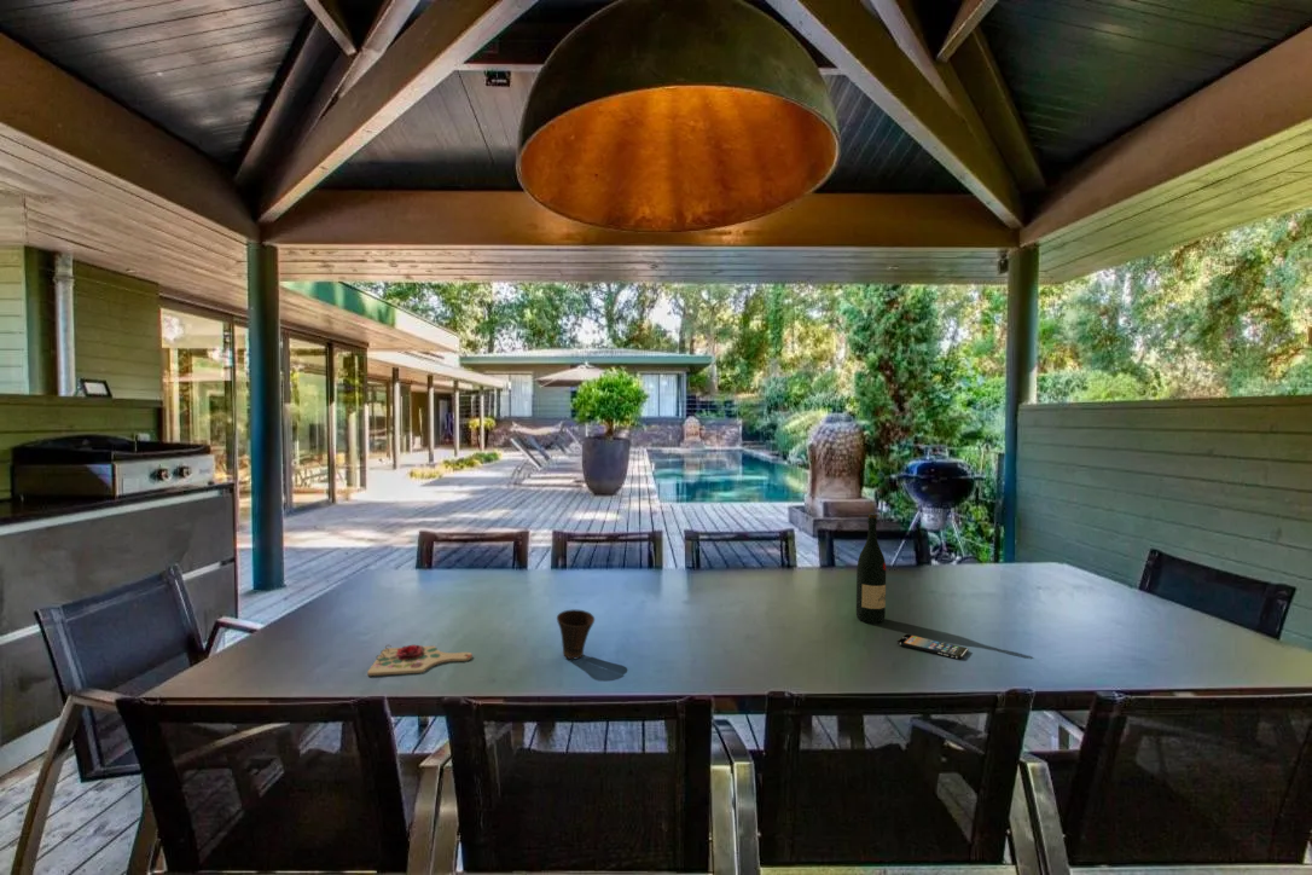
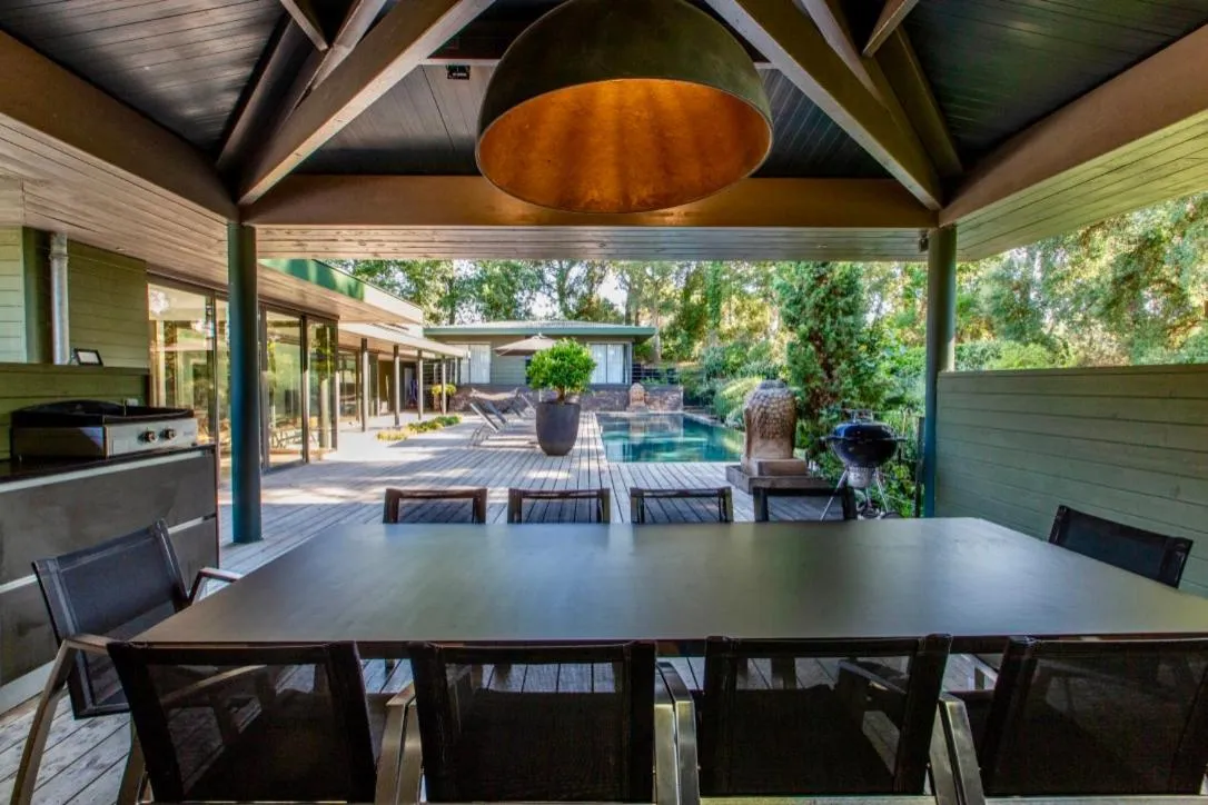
- smartphone (931, 645)
- wine bottle (871, 566)
- cup (575, 636)
- cutting board (424, 654)
